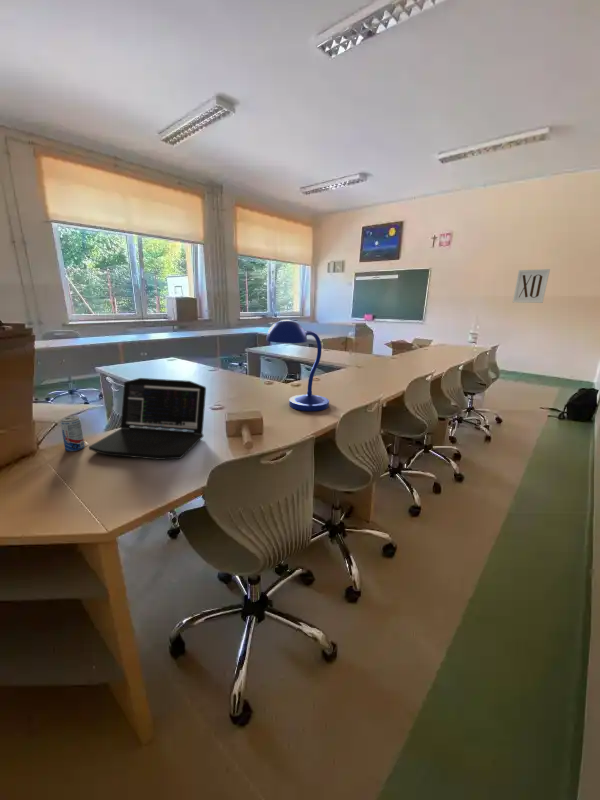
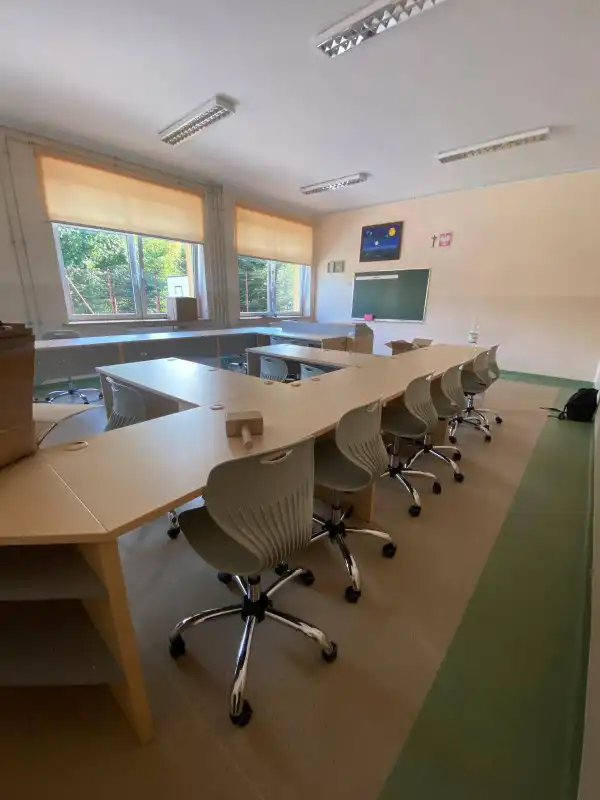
- beverage can (72, 433)
- desk lamp (311, 370)
- laptop (149, 415)
- wall art (530, 286)
